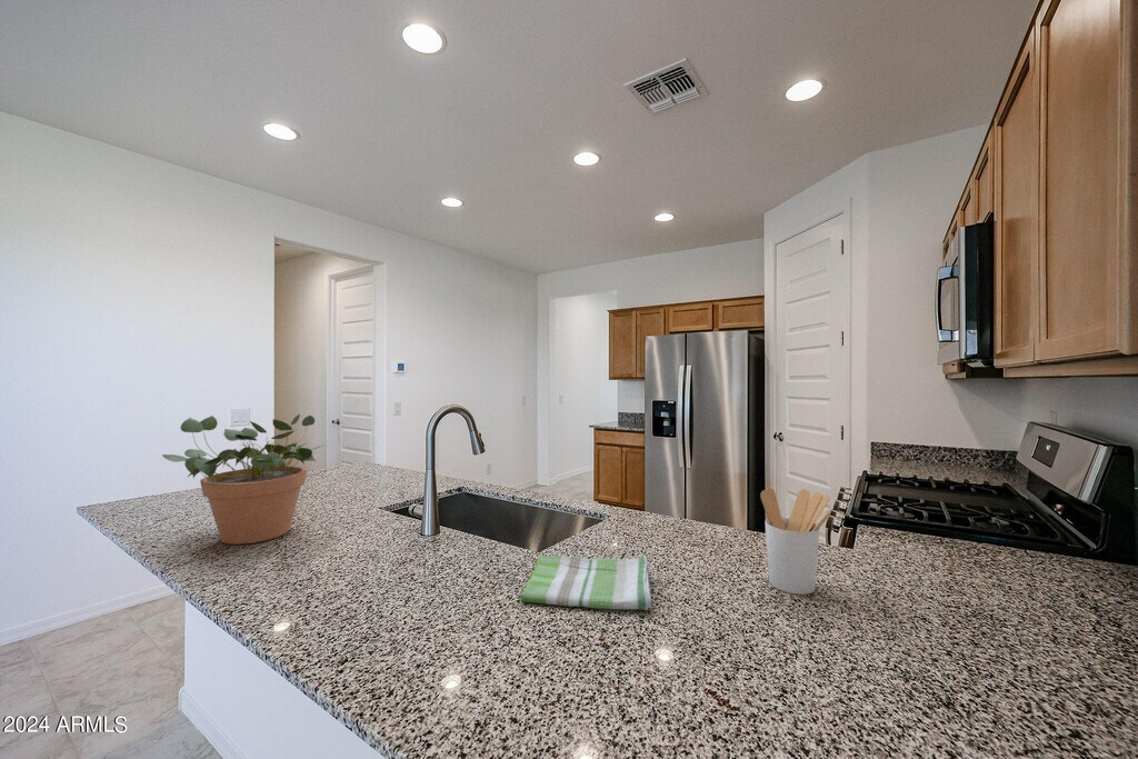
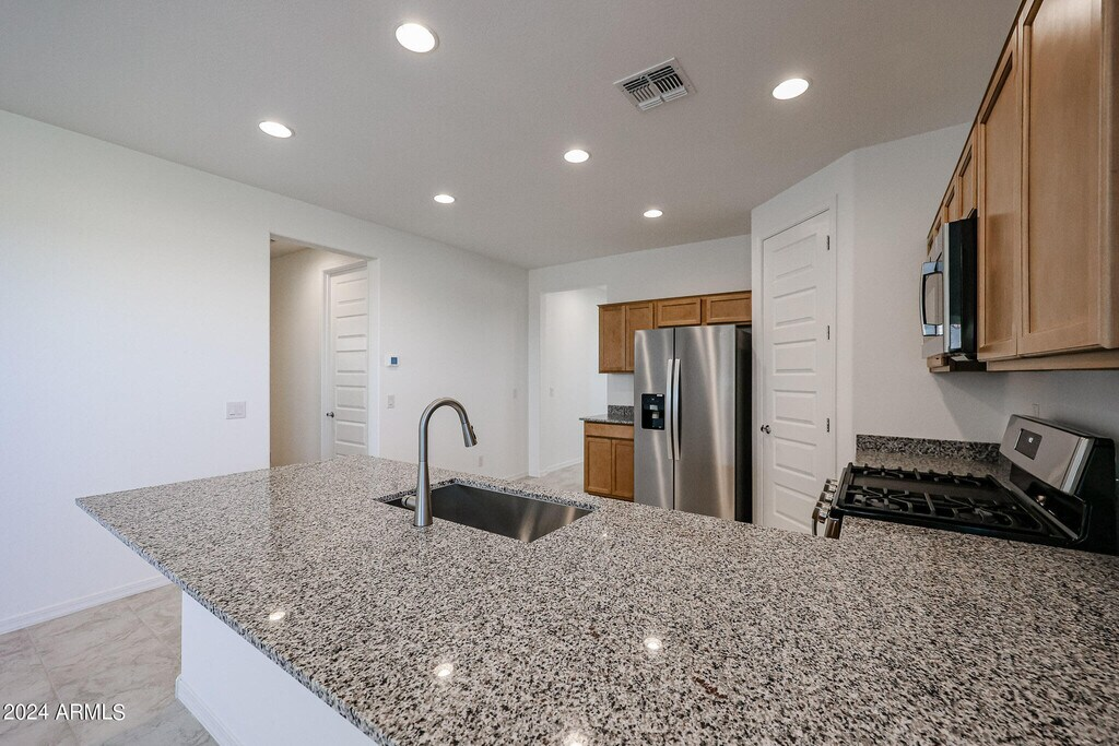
- utensil holder (798, 537)
- potted plant (243, 476)
- dish towel (589, 578)
